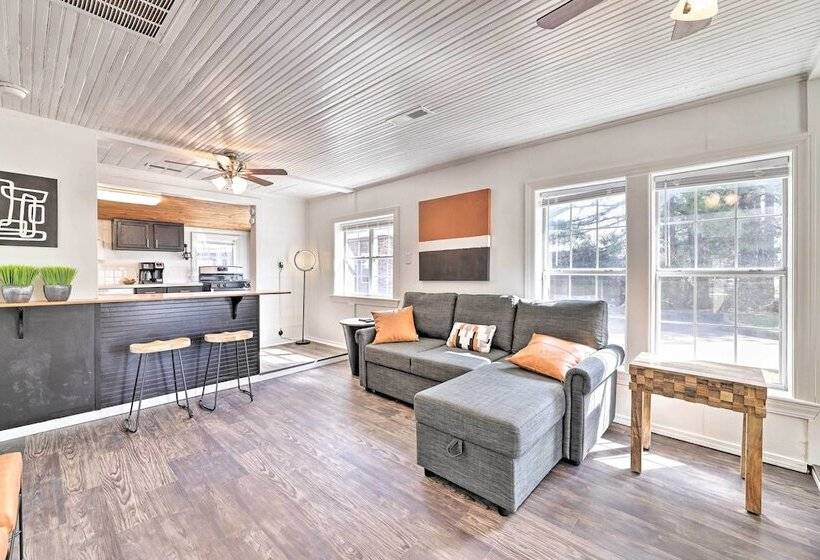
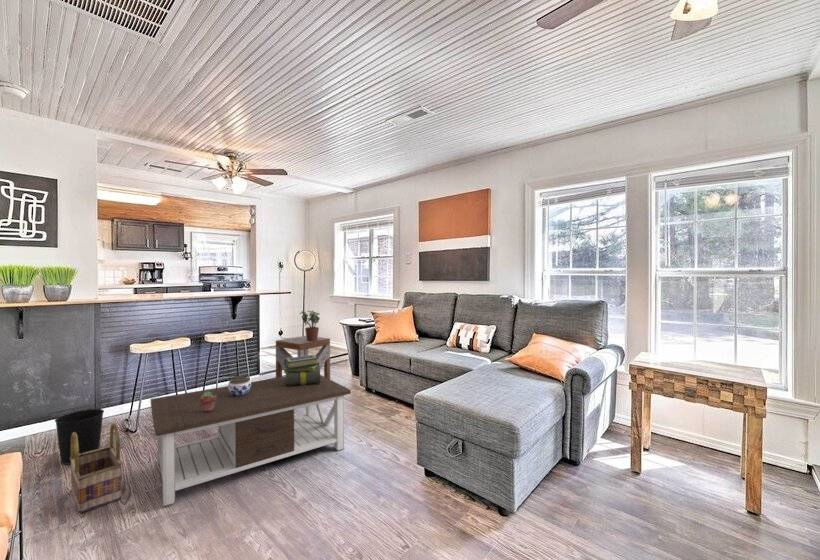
+ potted plant (312, 324)
+ side table (299, 356)
+ jar (239, 386)
+ basket (95, 461)
+ stack of books (302, 369)
+ potted succulent (208, 400)
+ wastebasket (80, 436)
+ coffee table (254, 424)
